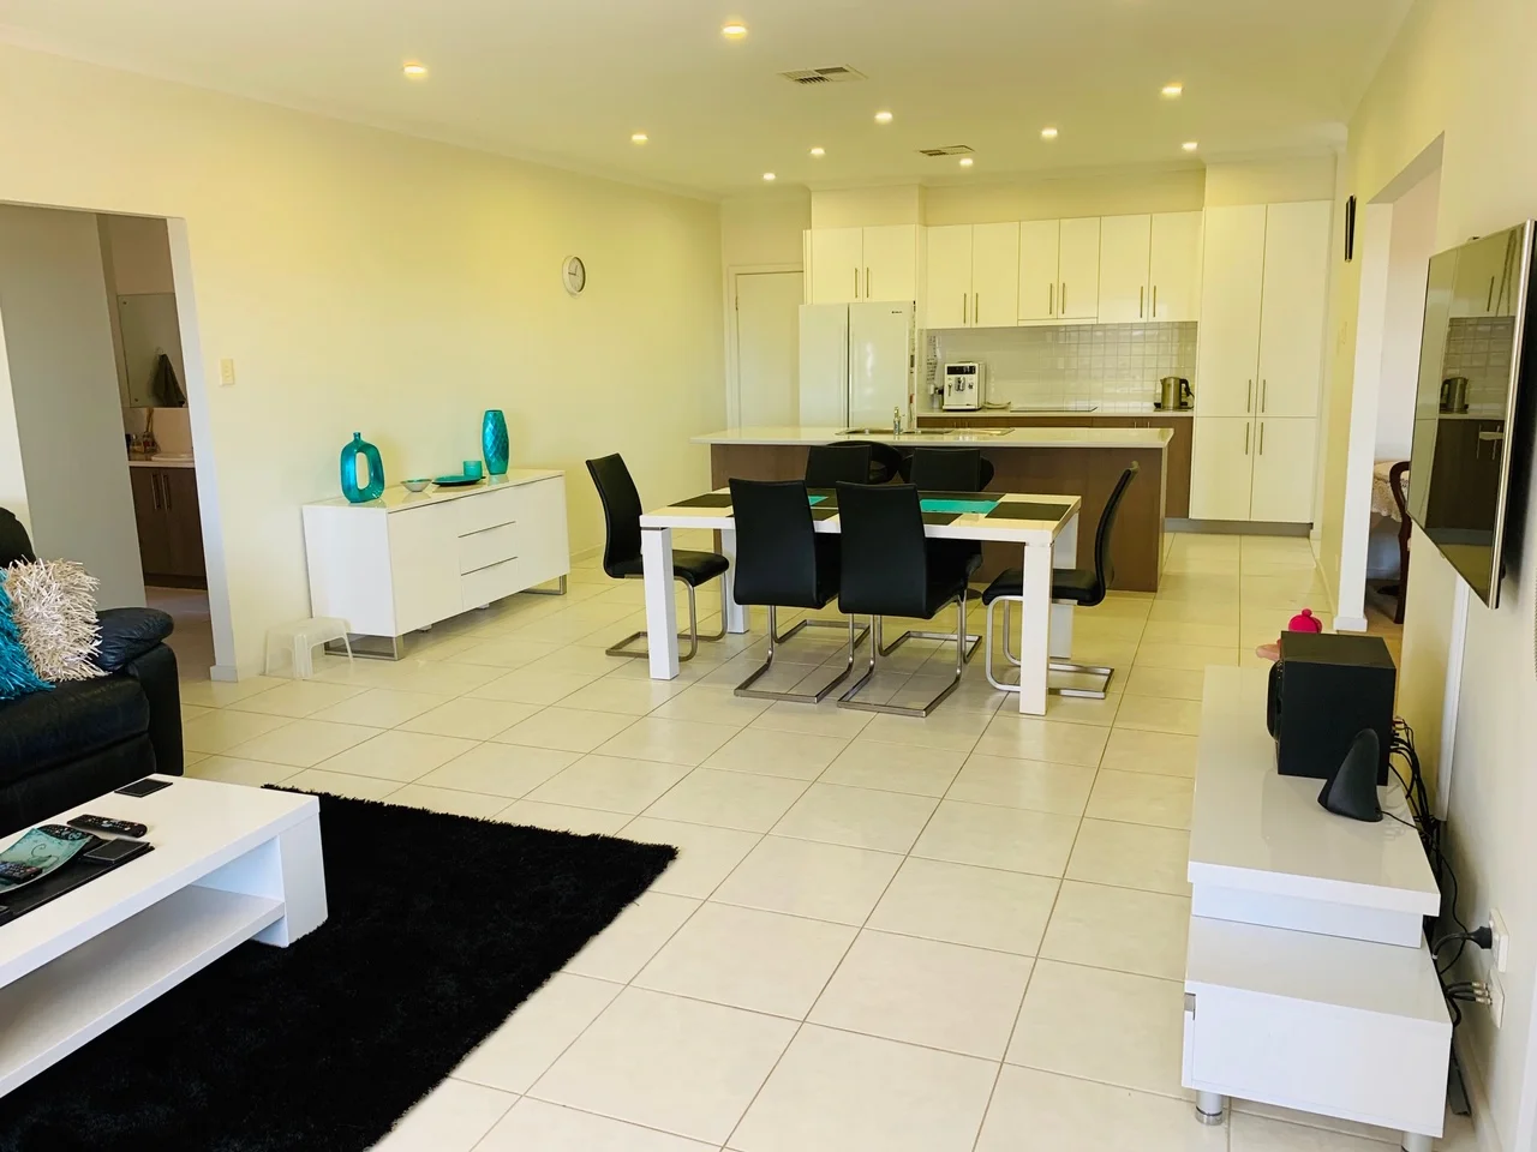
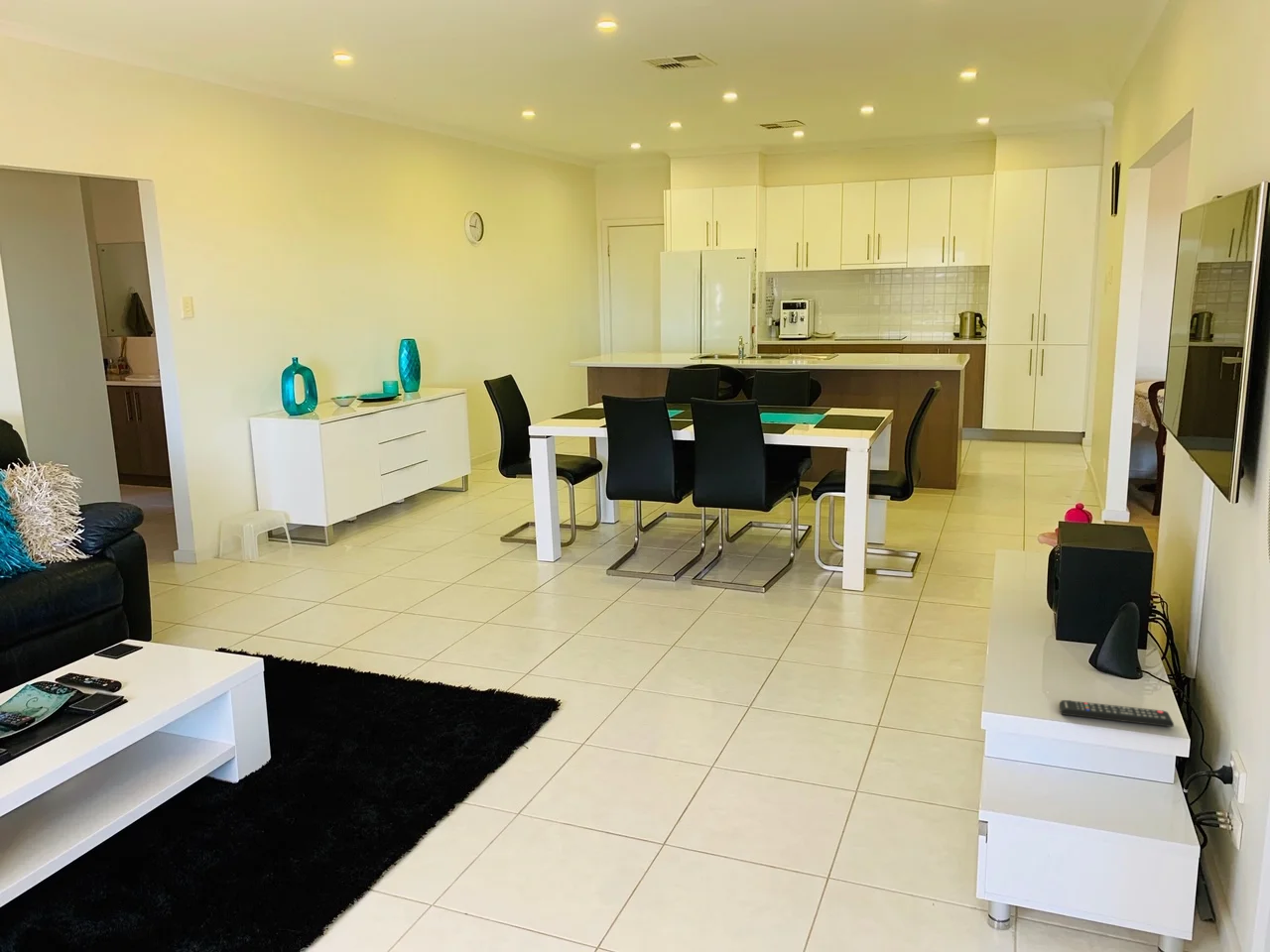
+ remote control (1114, 713)
